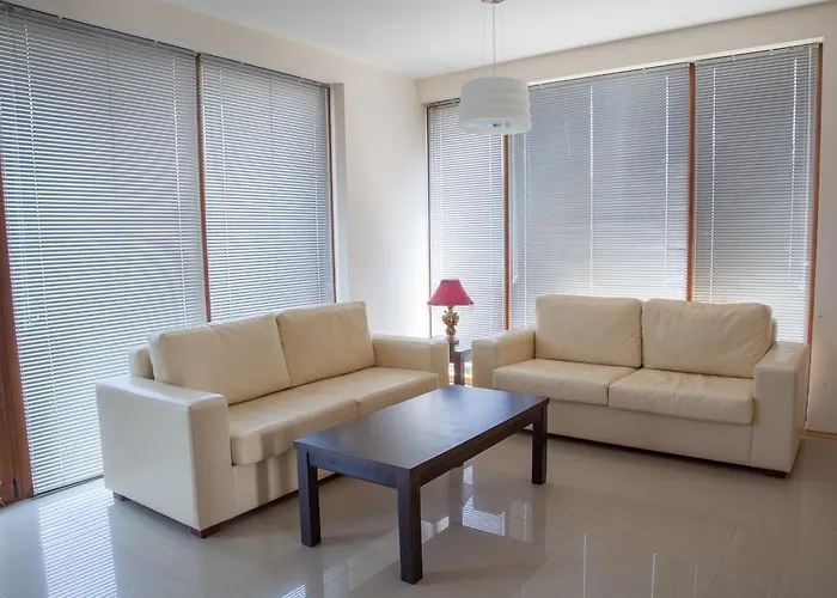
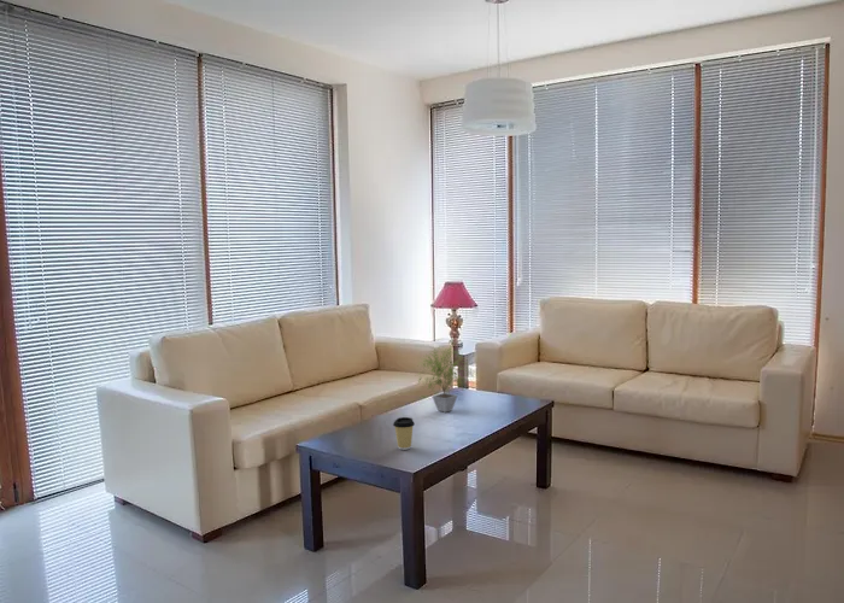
+ coffee cup (404, 433)
+ potted plant (444, 375)
